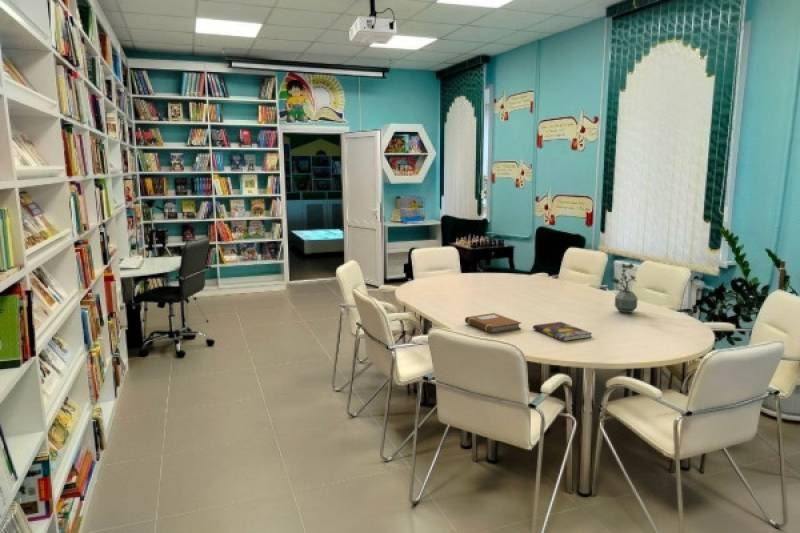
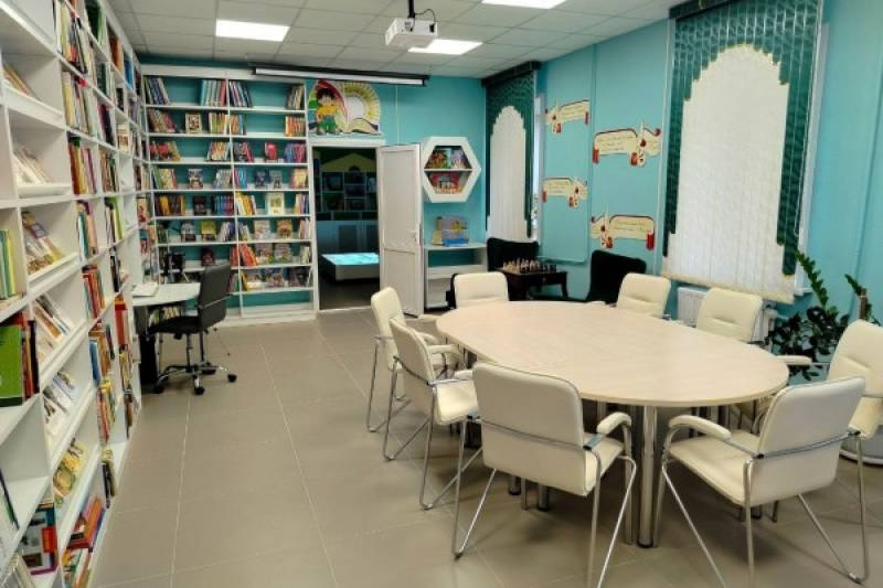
- potted plant (624, 287)
- book (561, 330)
- notebook (491, 322)
